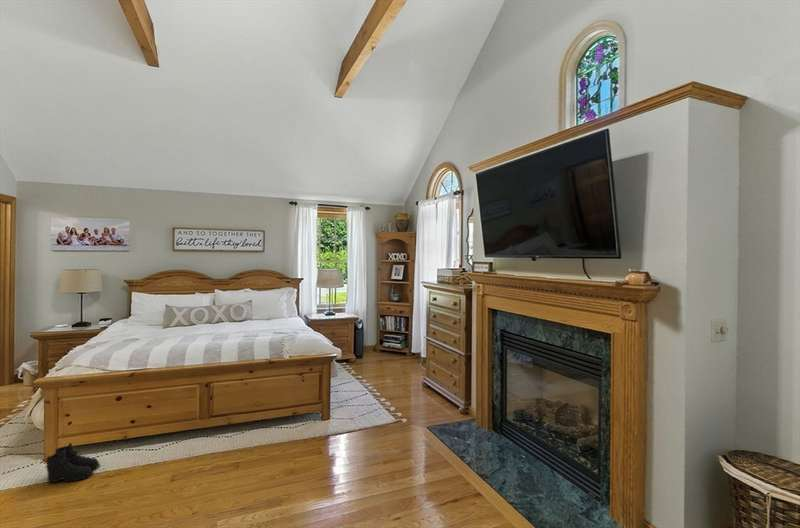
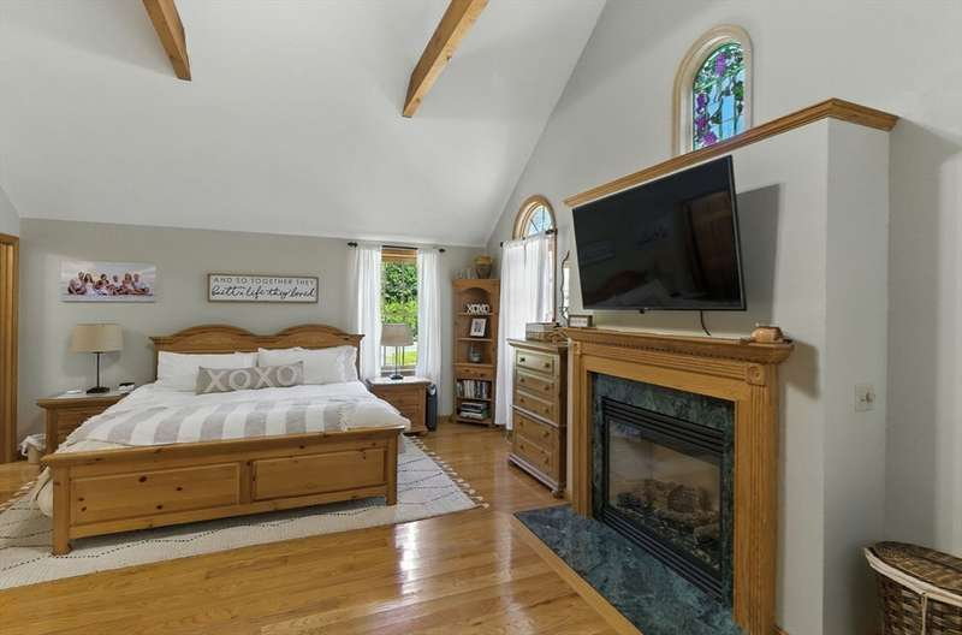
- boots (73, 460)
